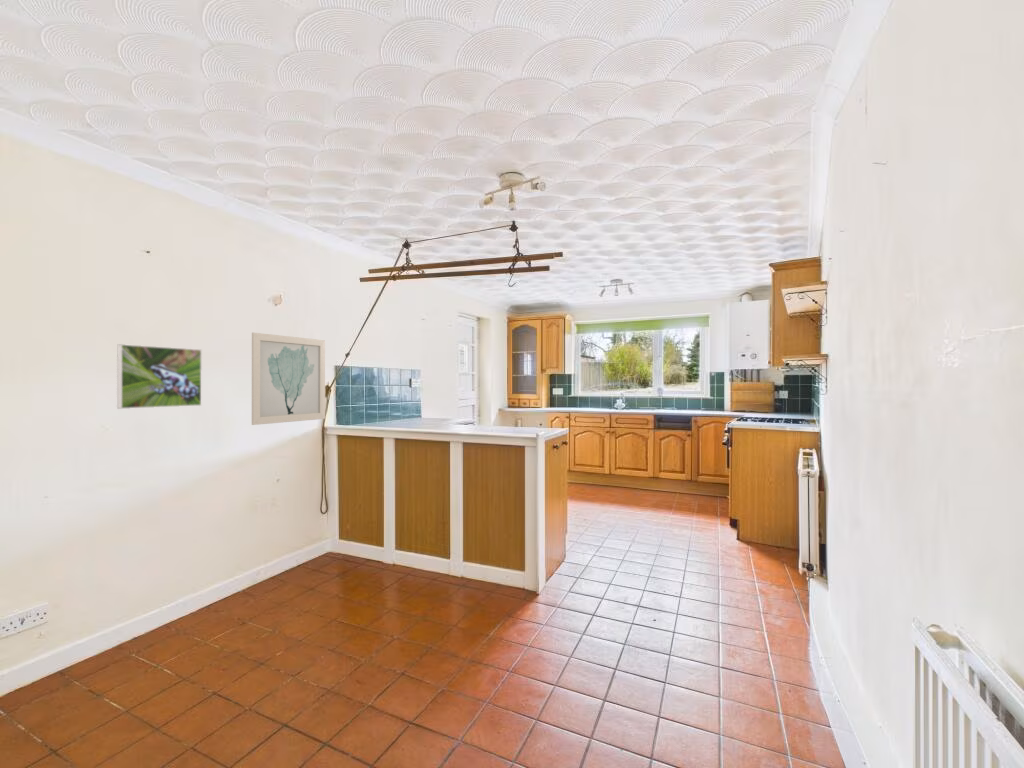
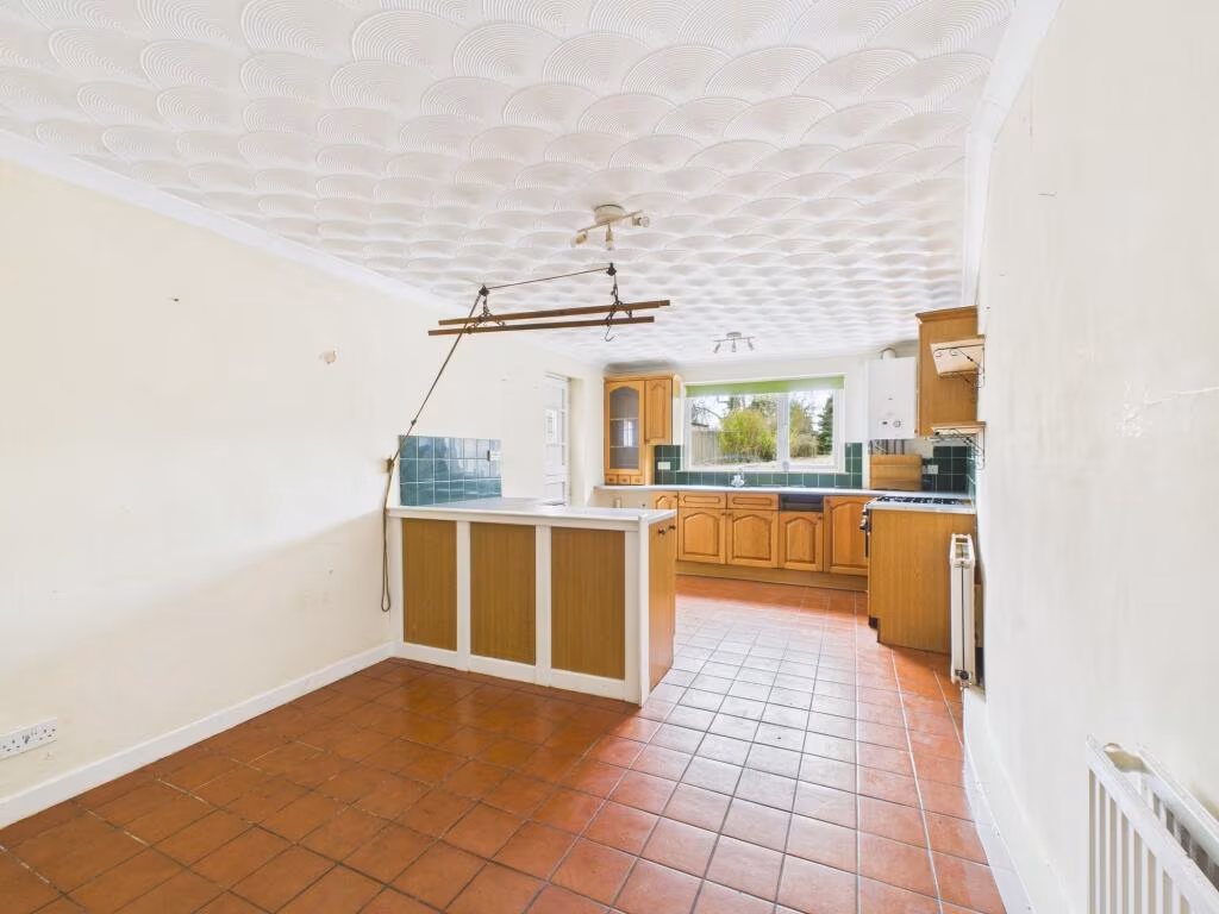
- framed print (162, 377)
- wall art (291, 379)
